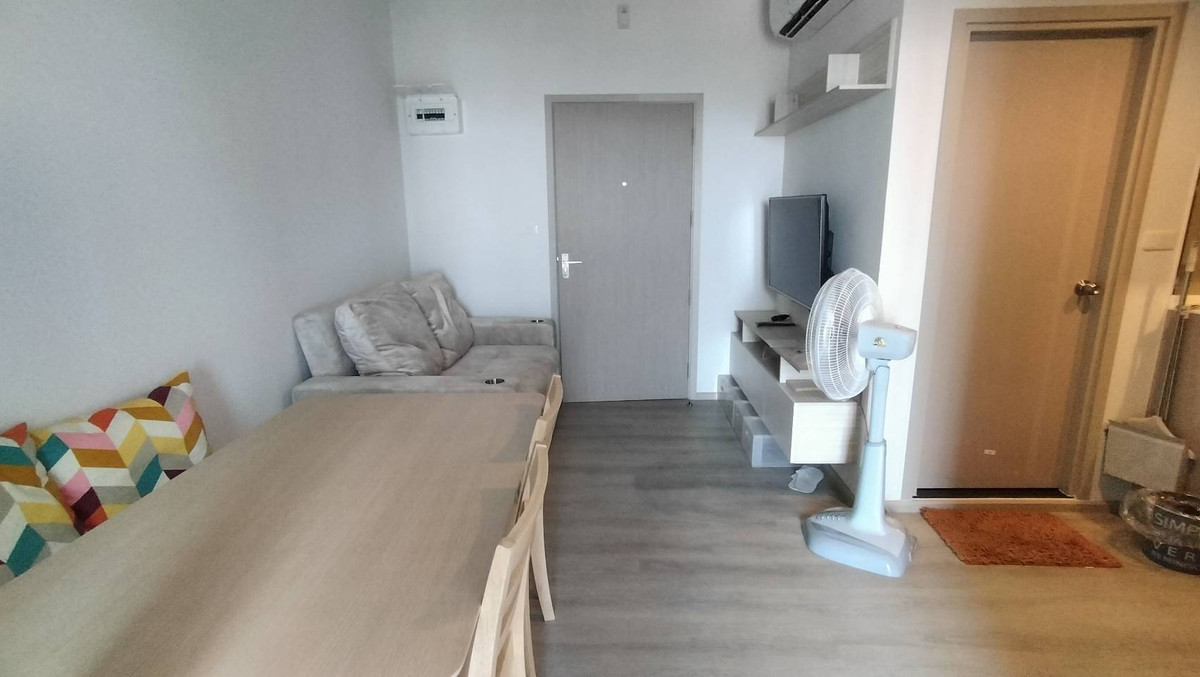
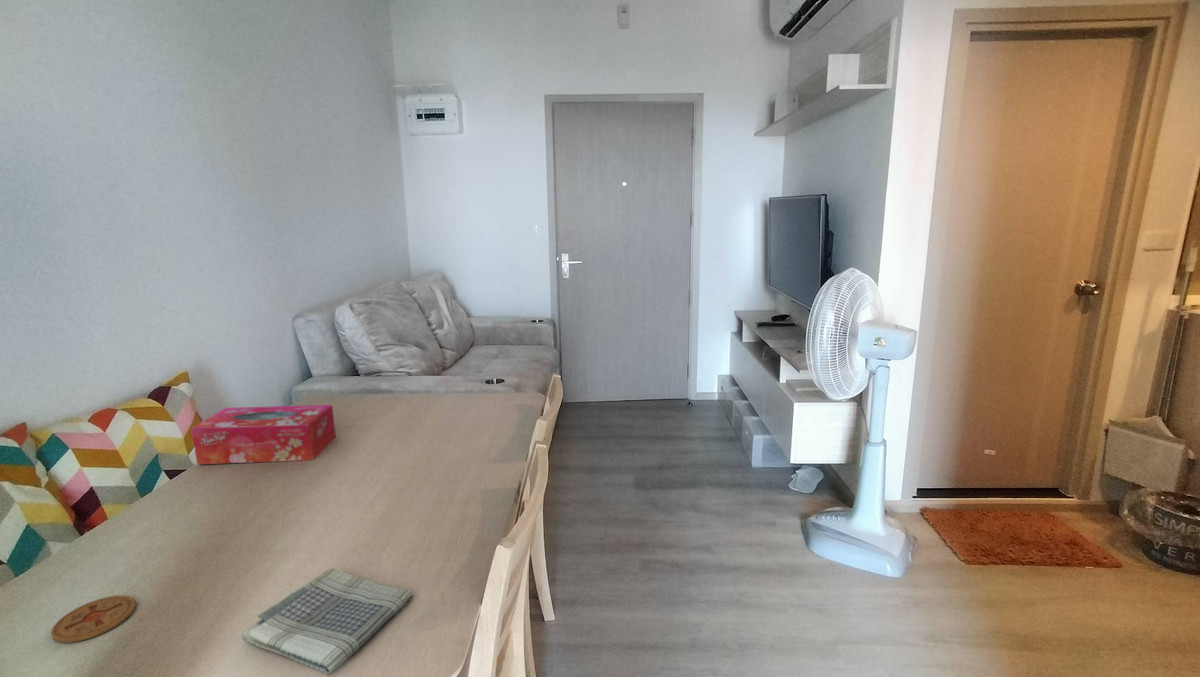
+ tissue box (267, 433)
+ dish towel (329, 611)
+ coaster (94, 617)
